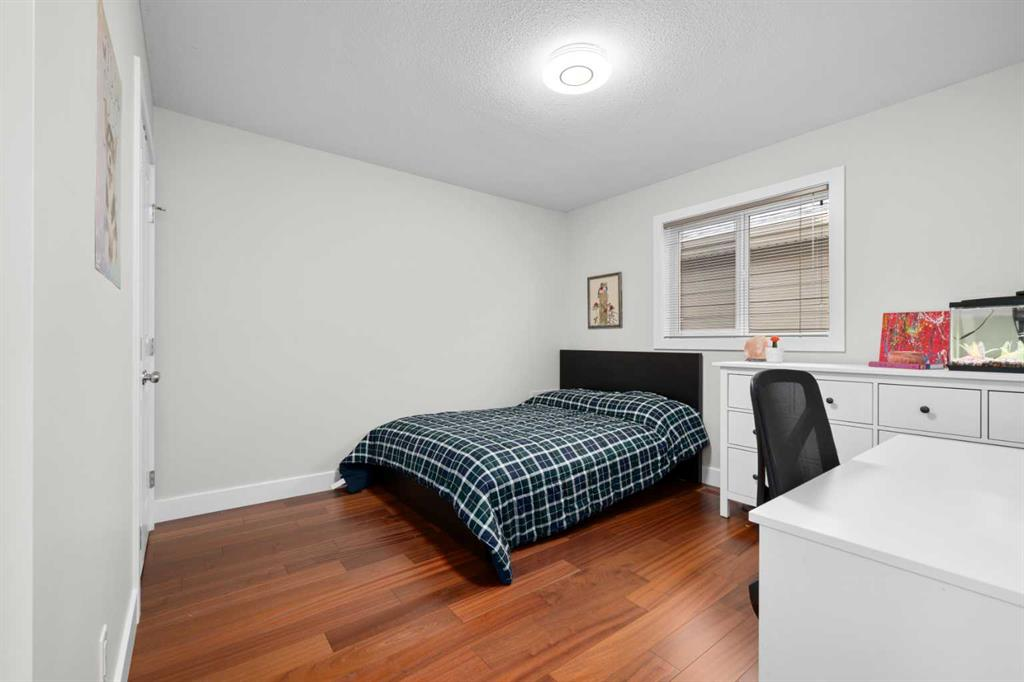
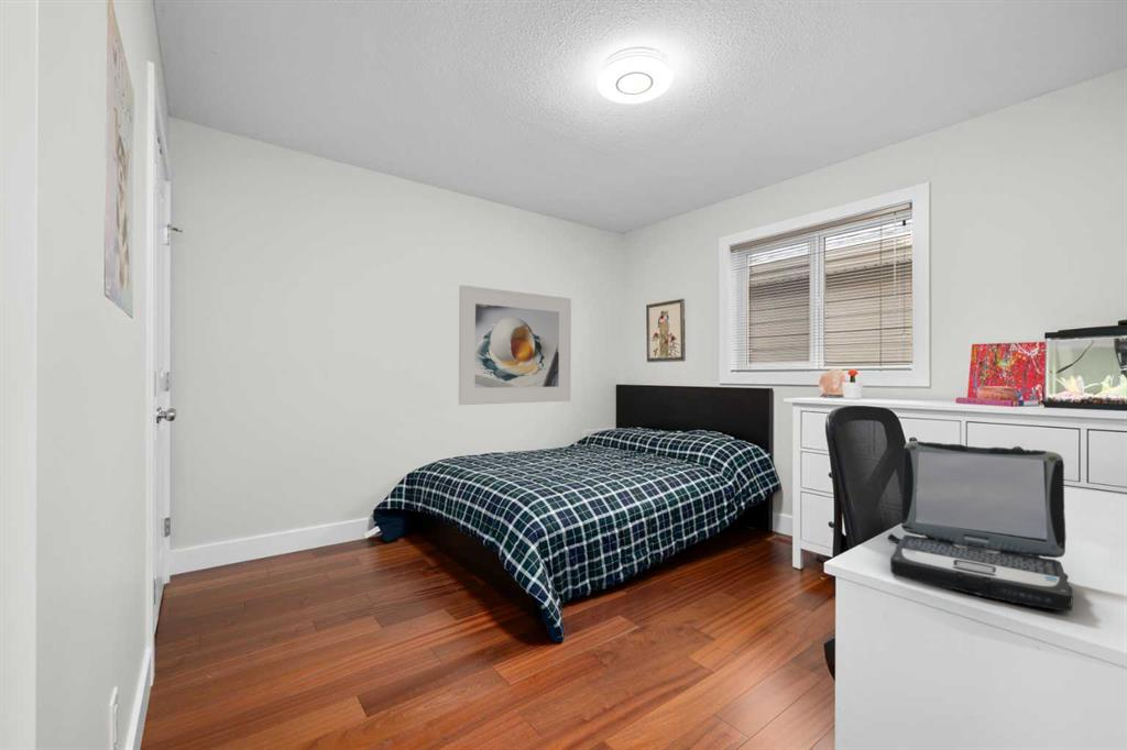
+ laptop (972, 510)
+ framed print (518, 348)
